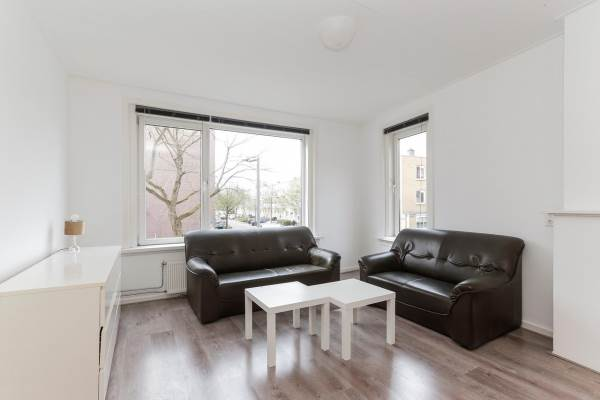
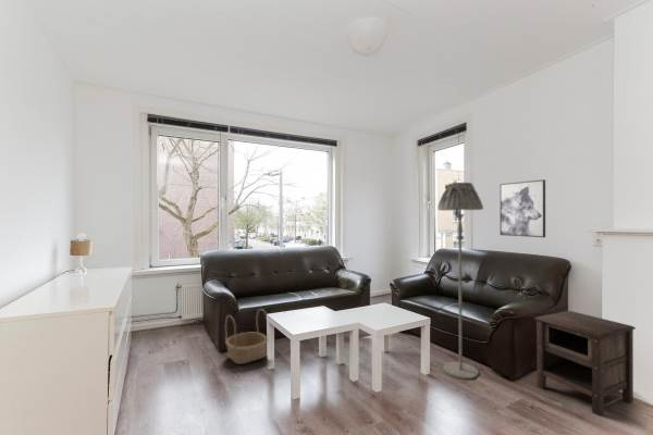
+ nightstand (582, 357)
+ basket (246, 334)
+ floor lamp (459, 276)
+ wall art (521, 209)
